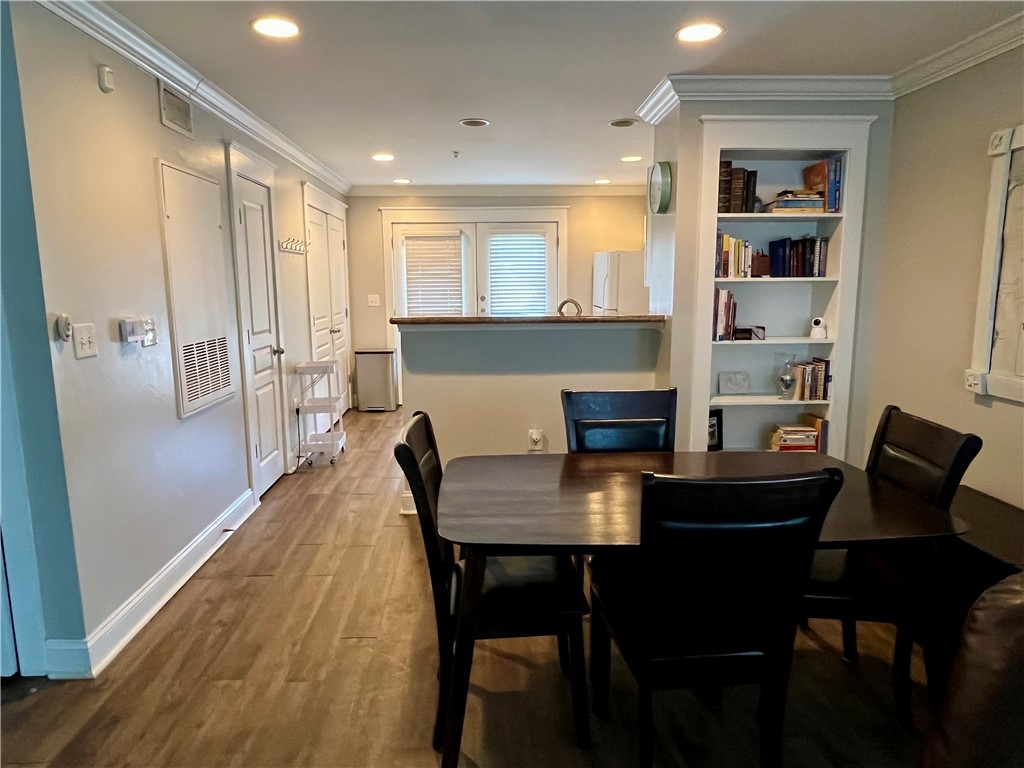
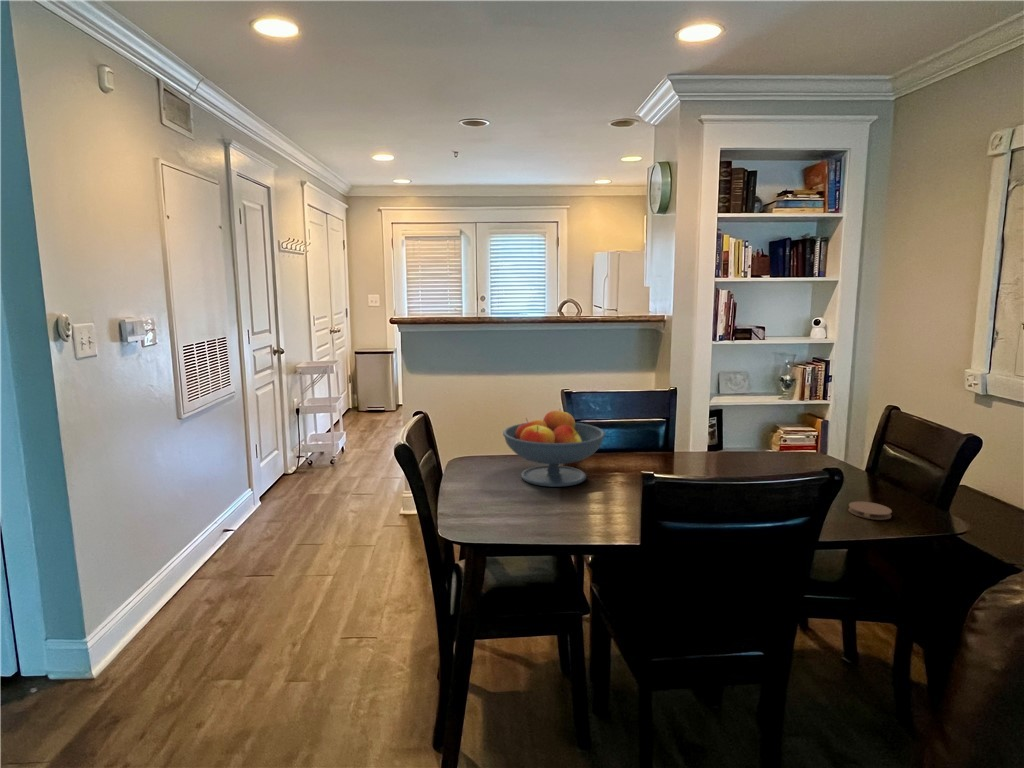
+ fruit bowl (553, 446)
+ coaster (869, 510)
